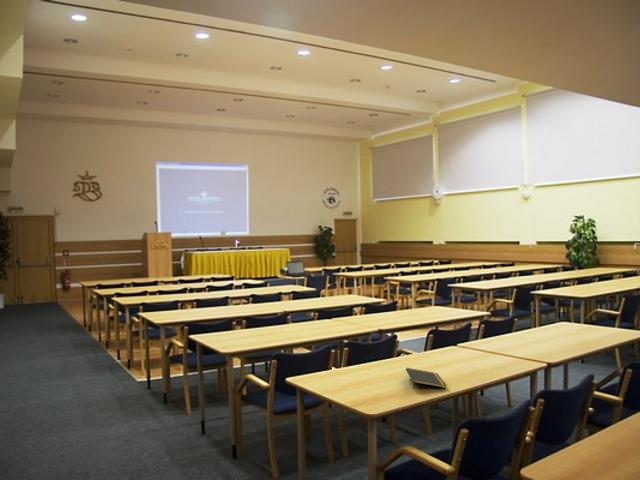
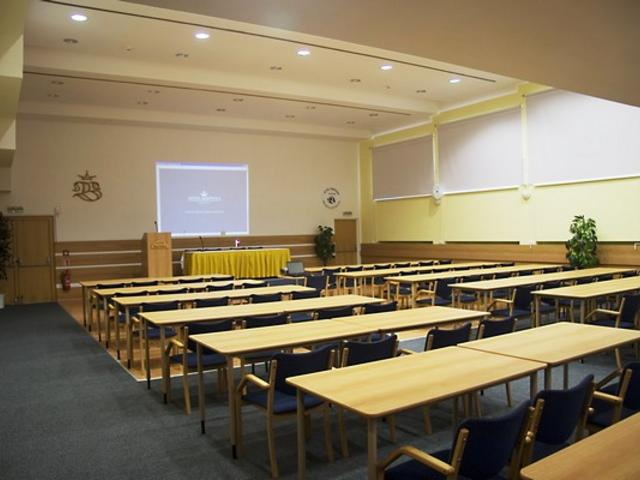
- notepad (425, 377)
